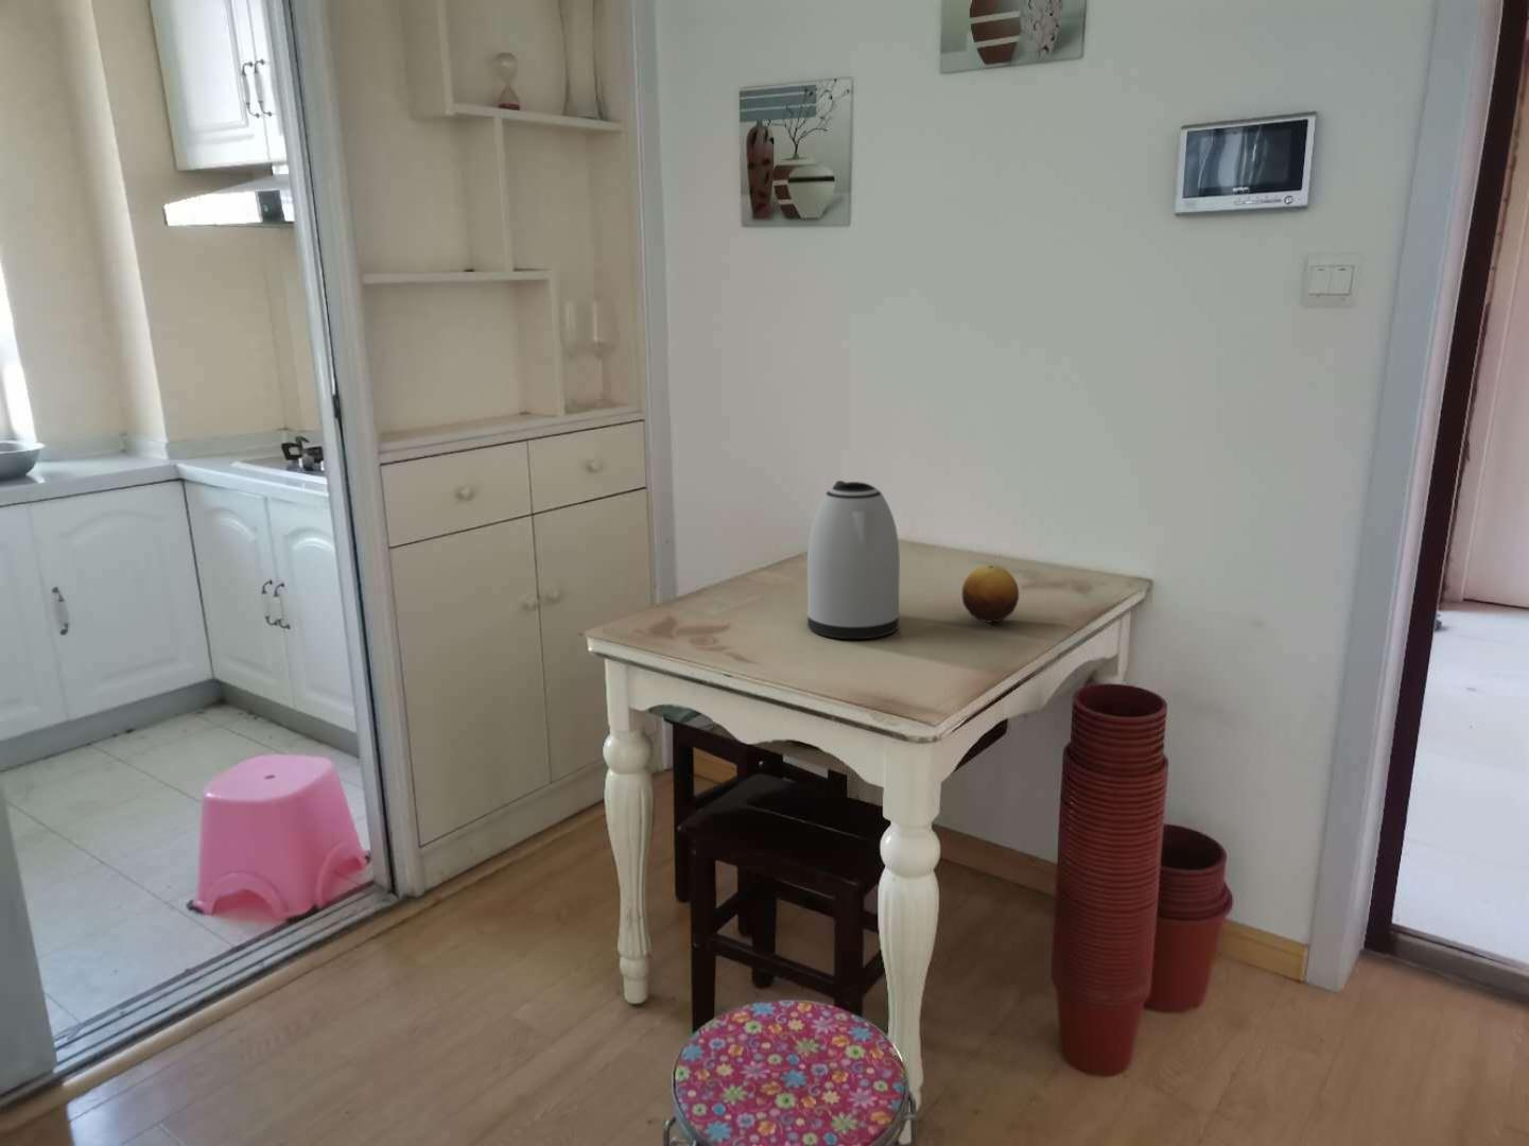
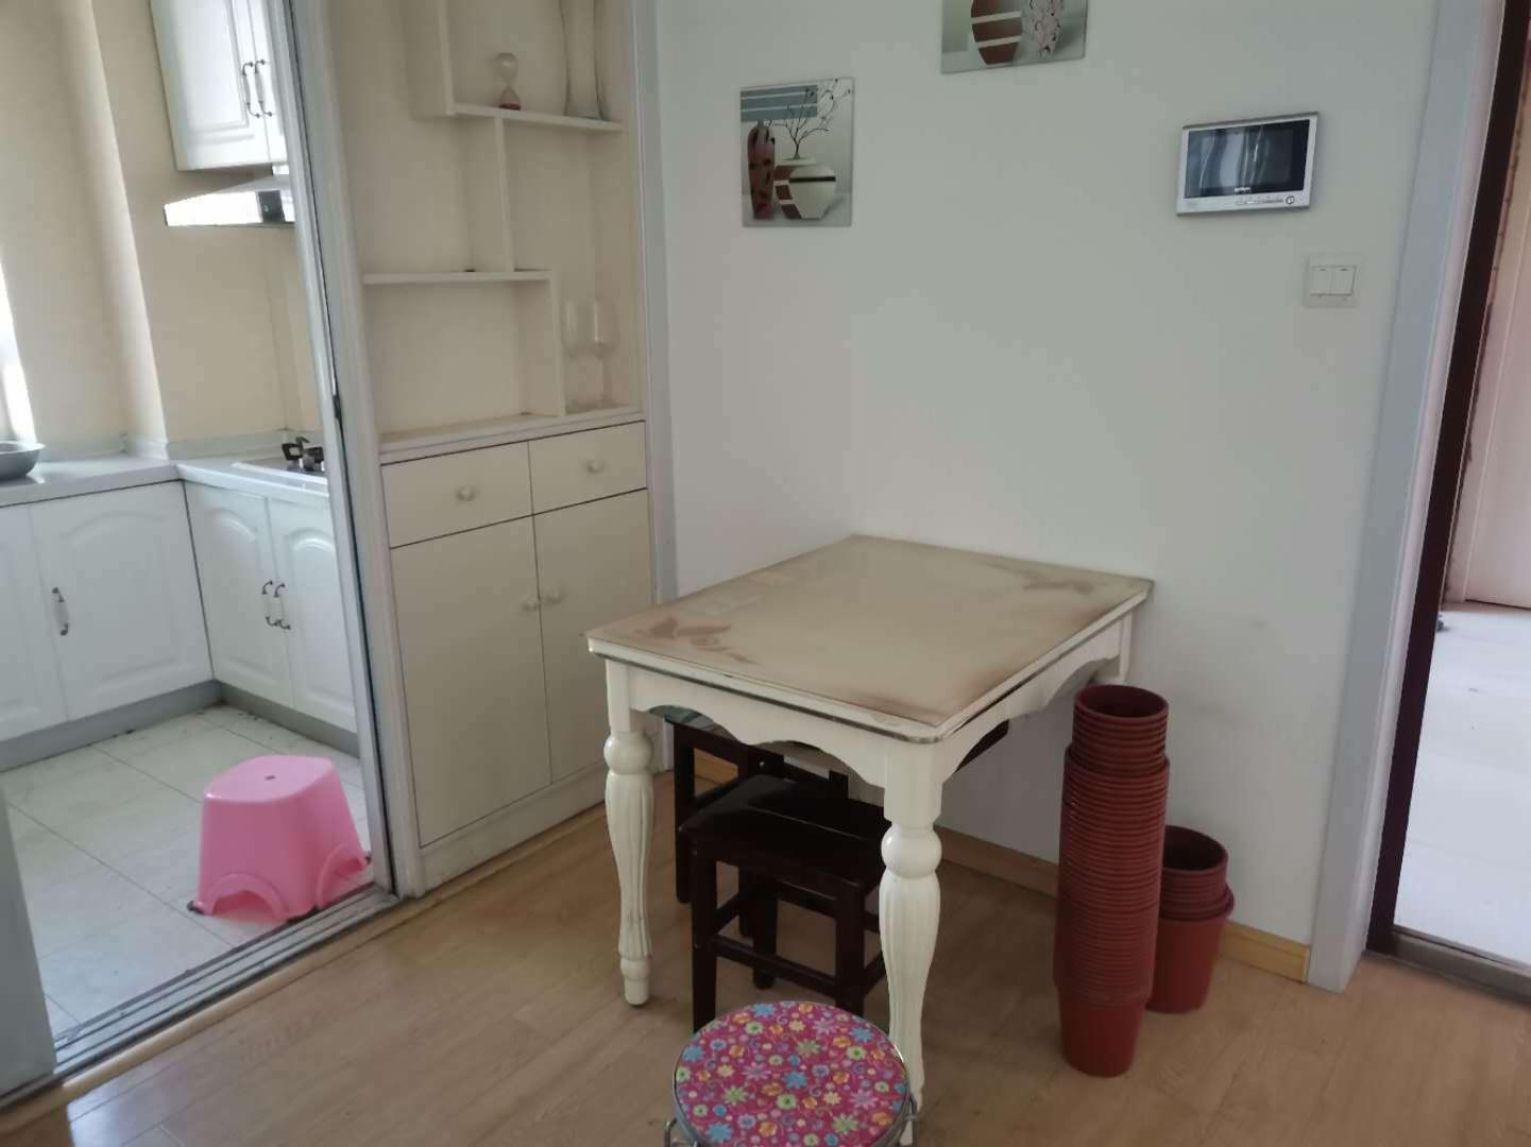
- fruit (990, 593)
- kettle (848, 550)
